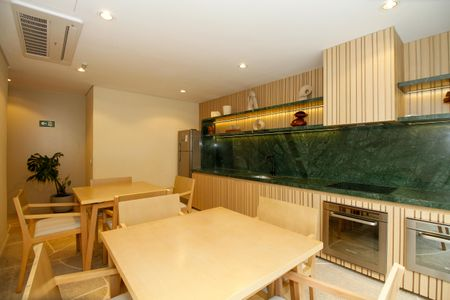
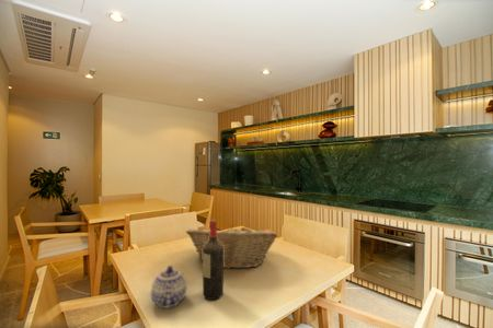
+ teapot (169, 284)
+ fruit basket (231, 241)
+ wine bottle (213, 257)
